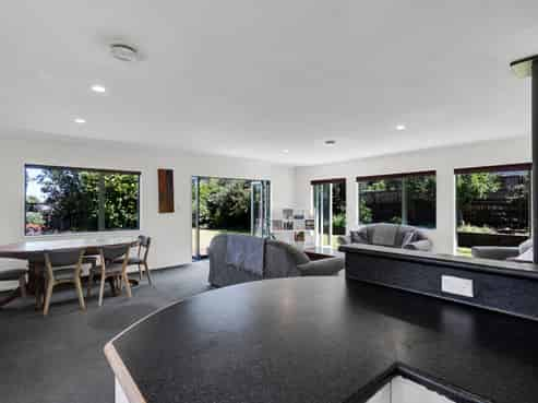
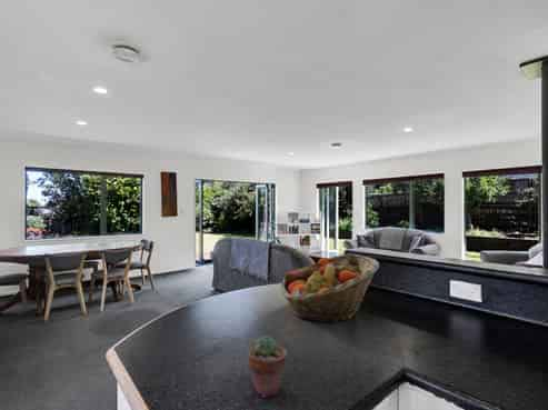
+ potted succulent (267, 362)
+ fruit basket (327, 282)
